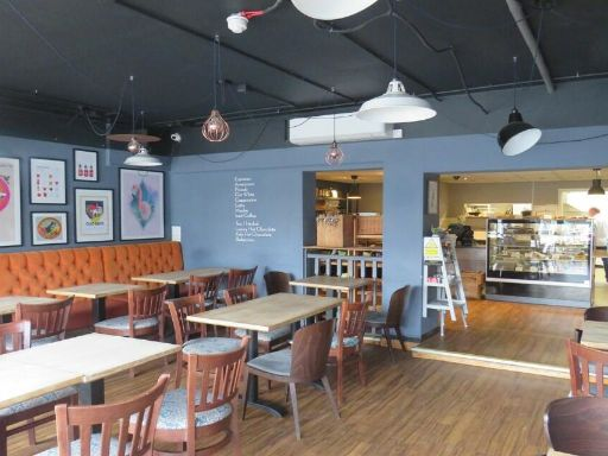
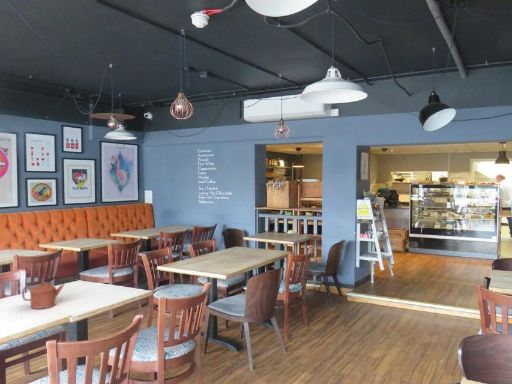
+ teapot (43, 293)
